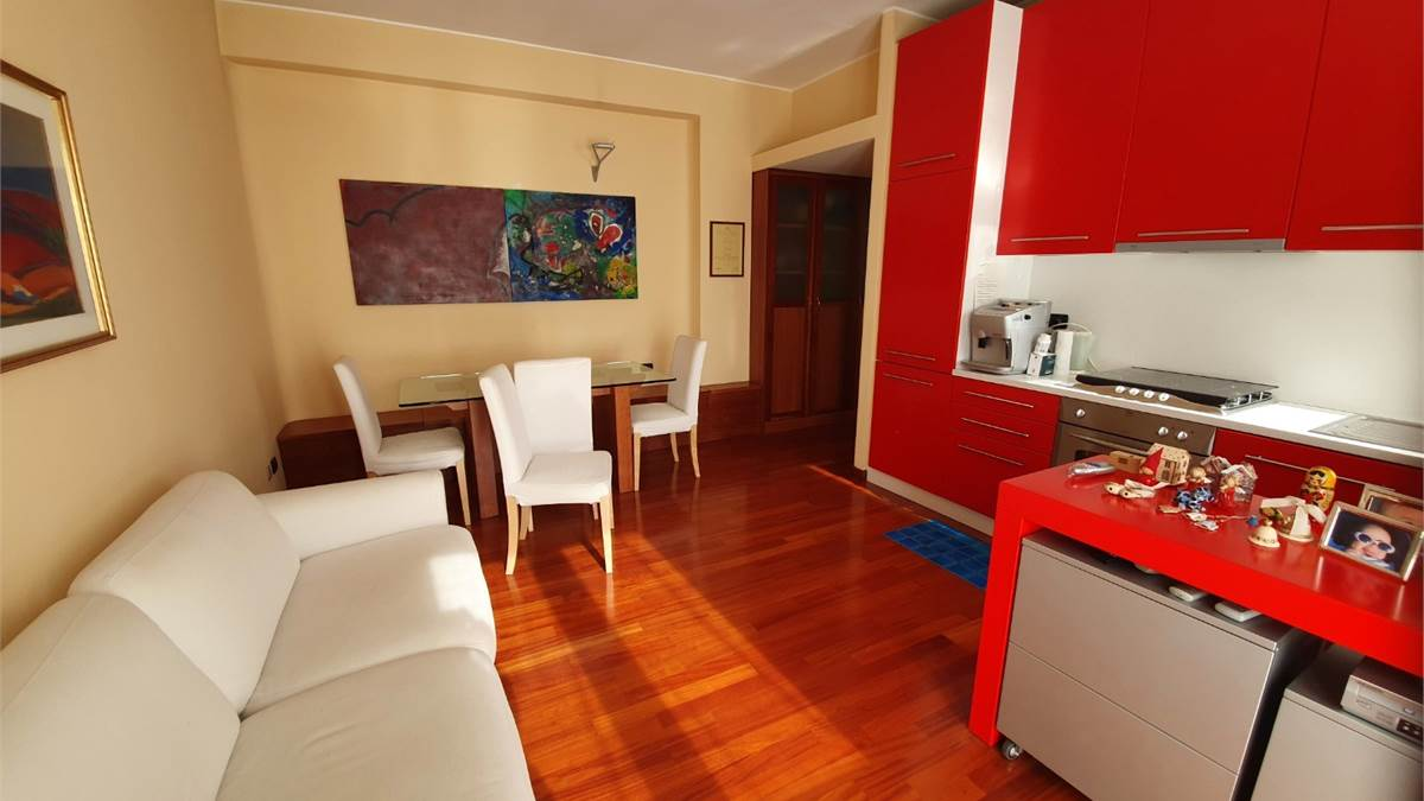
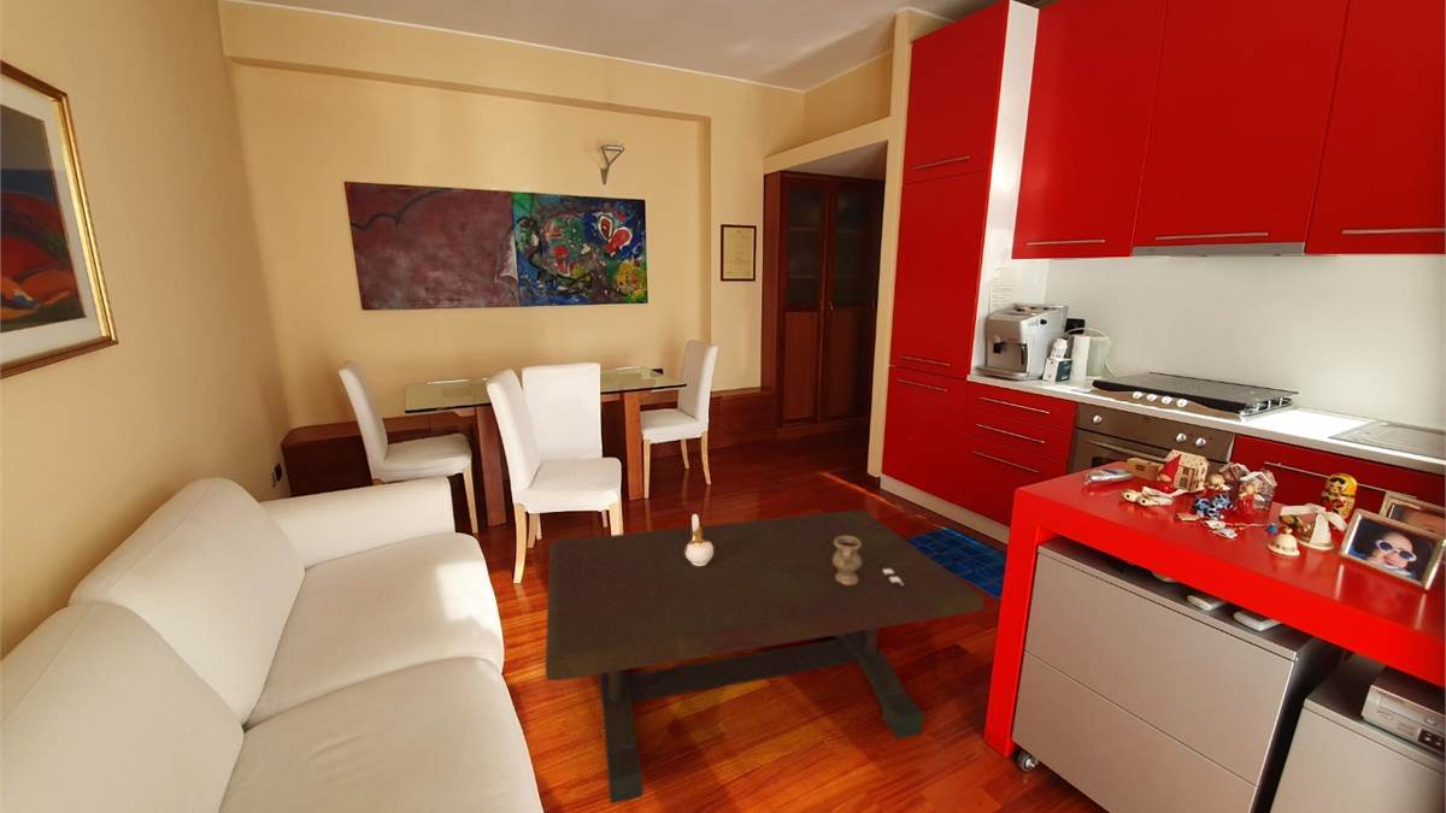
+ coffee table (746, 631)
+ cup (860, 559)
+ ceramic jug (699, 538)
